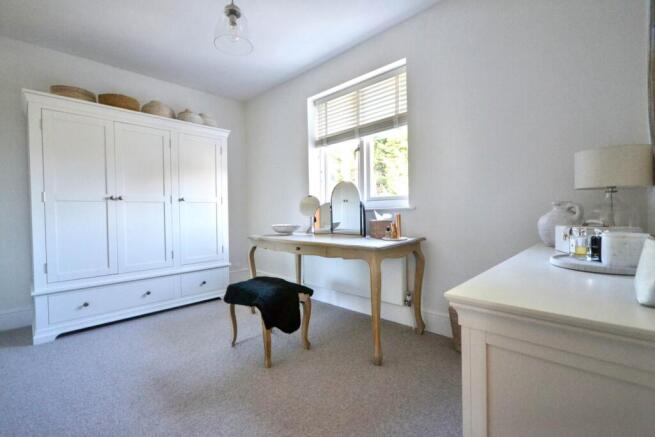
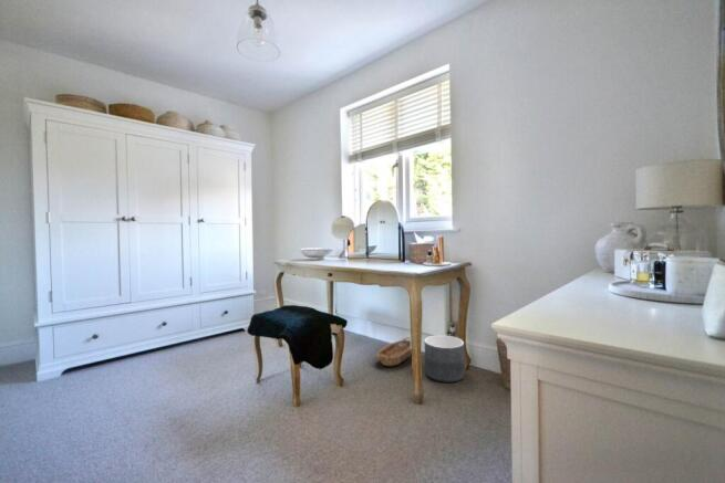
+ planter (444, 357)
+ basket (395, 349)
